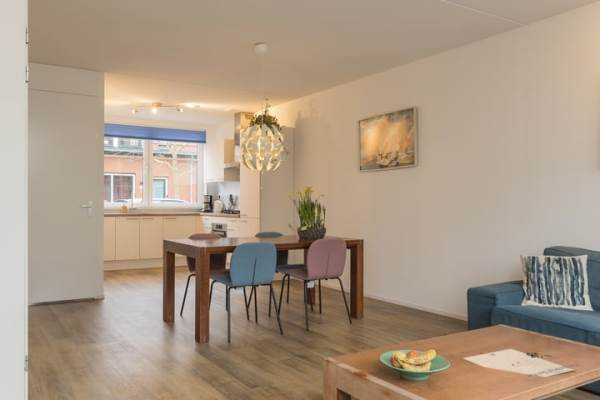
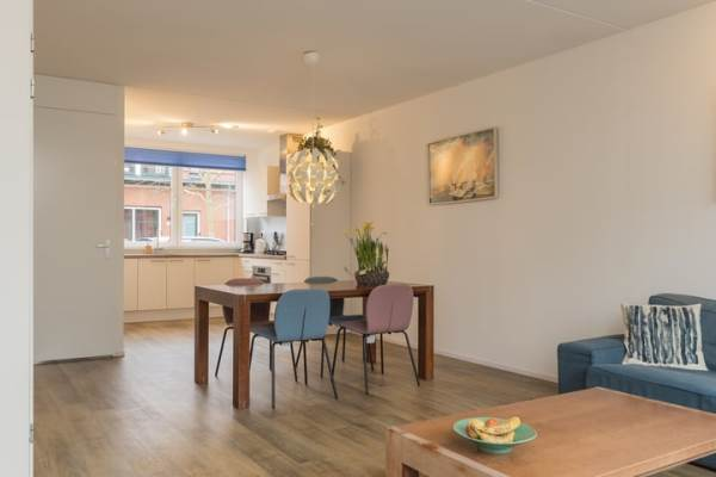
- board game (519, 360)
